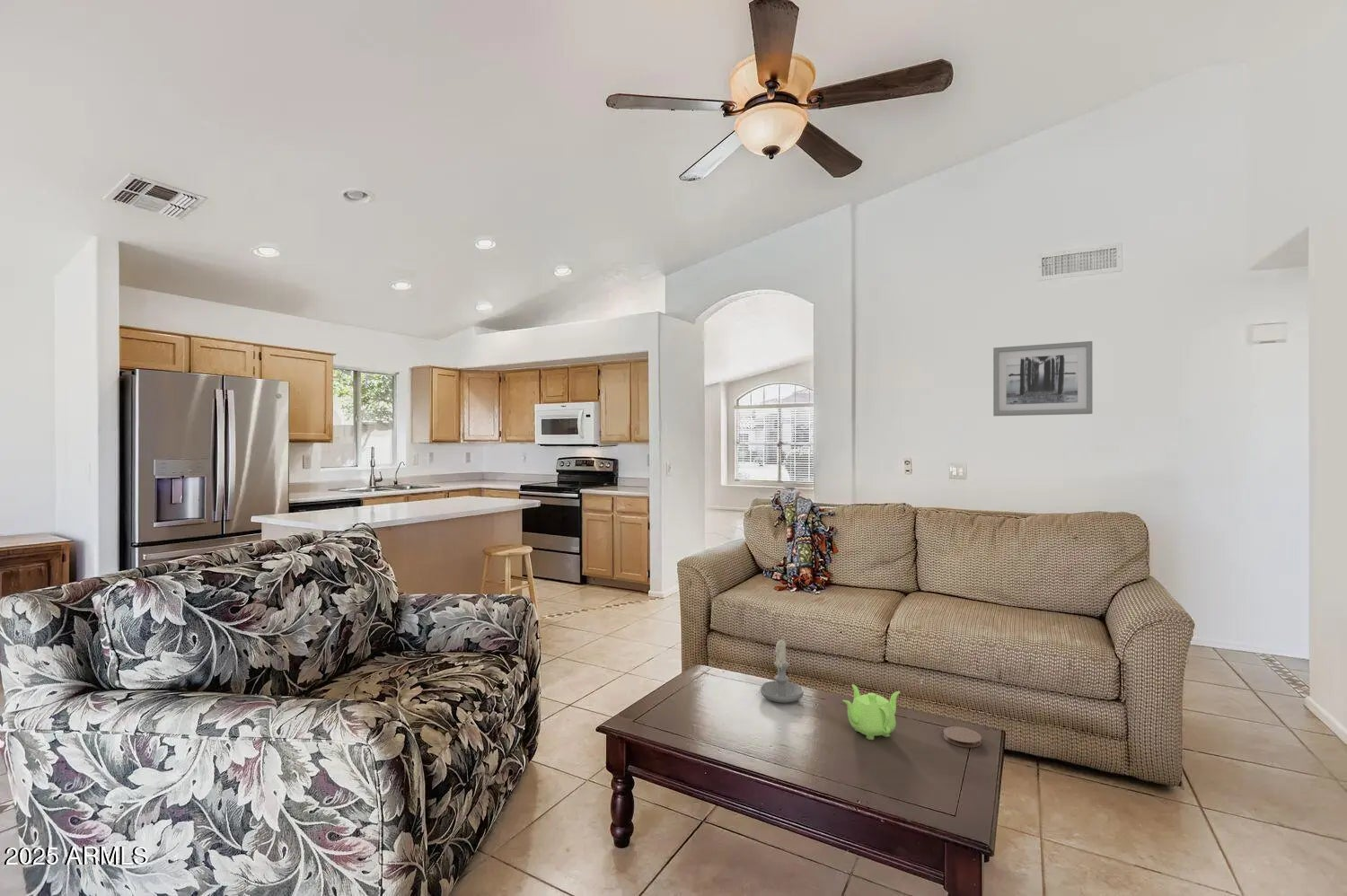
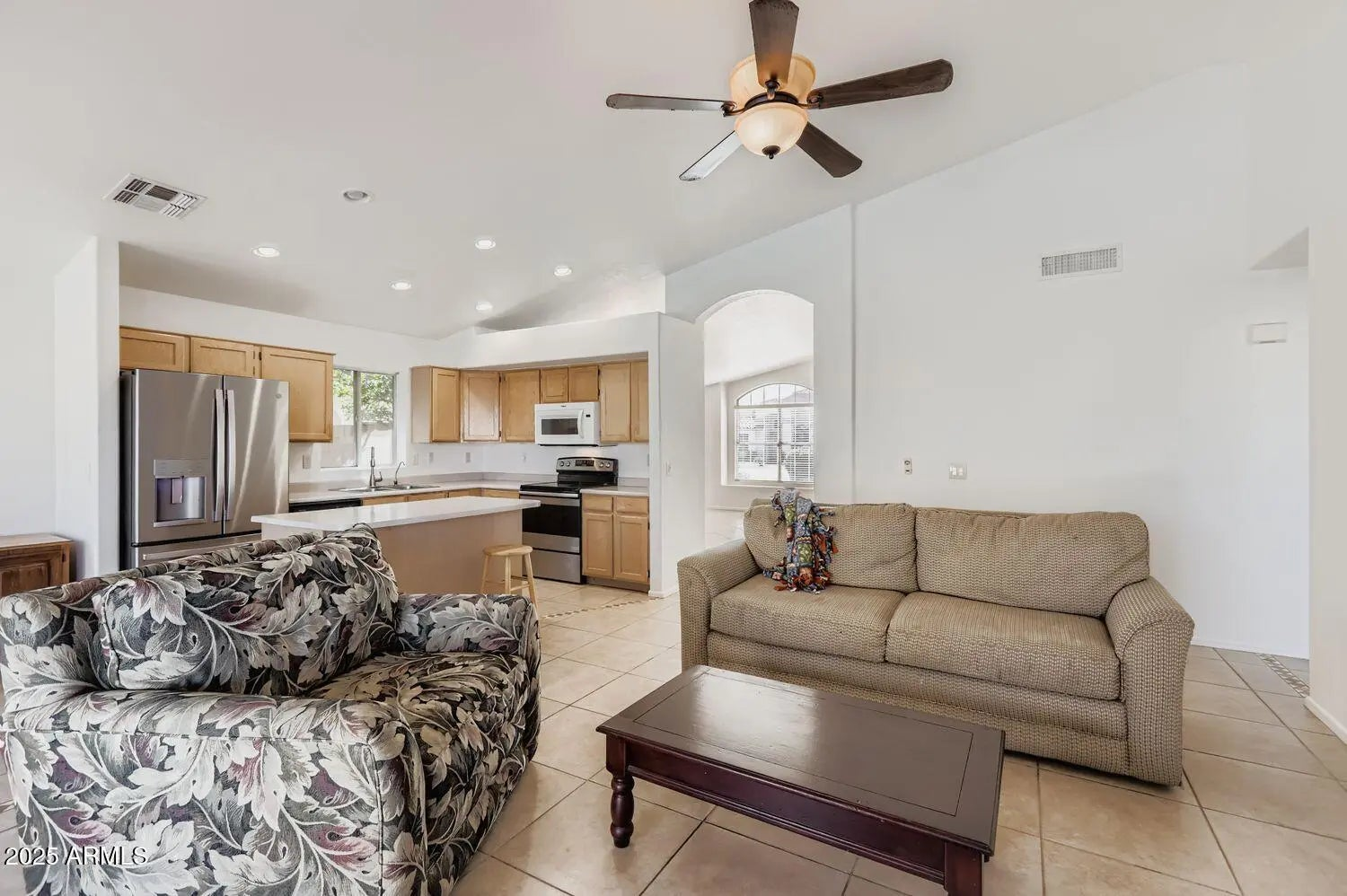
- coaster (962, 736)
- candle (781, 667)
- wall art (1041, 380)
- teapot (869, 711)
